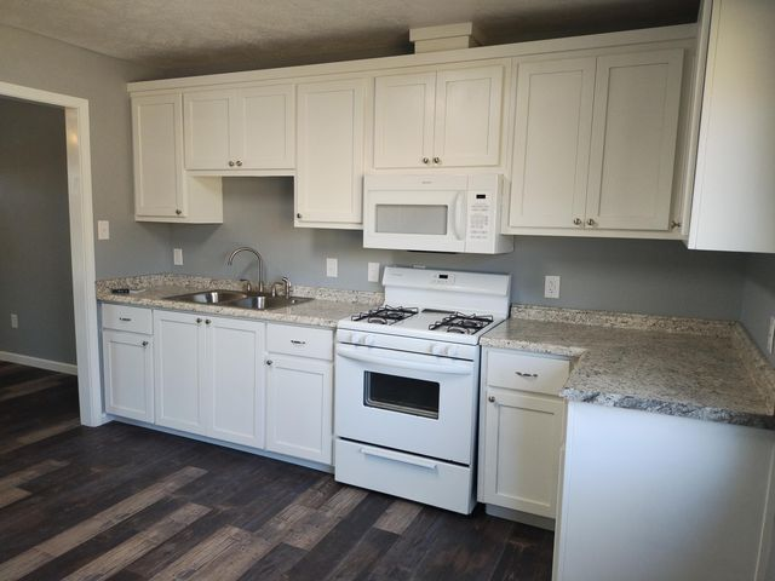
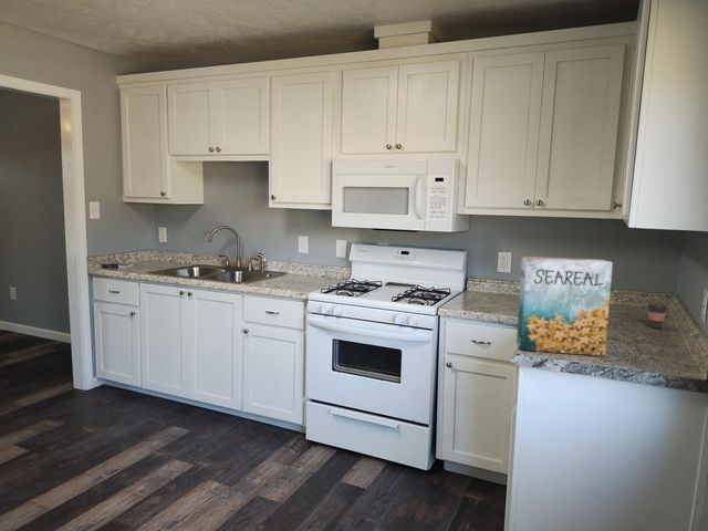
+ cereal box (562, 304)
+ coffee cup (656, 315)
